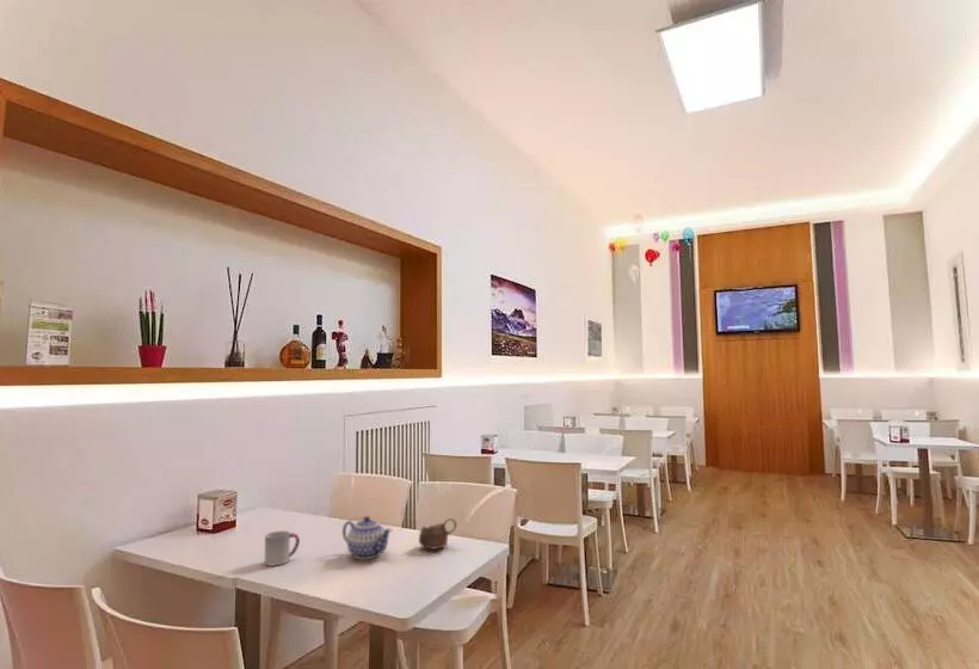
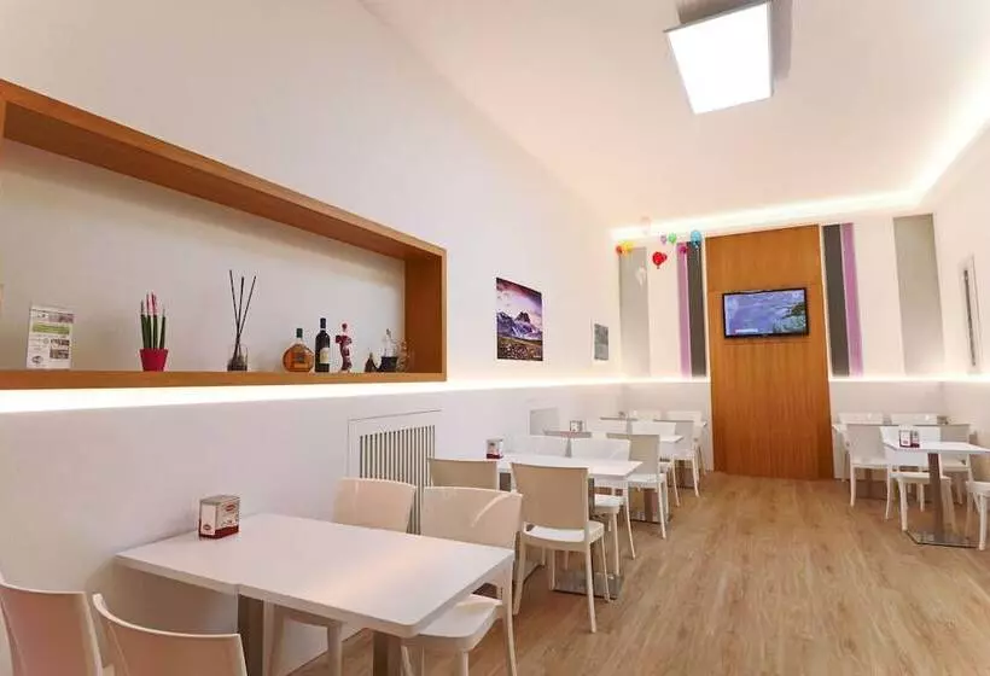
- cup (282, 546)
- teapot (367, 535)
- cup (436, 533)
